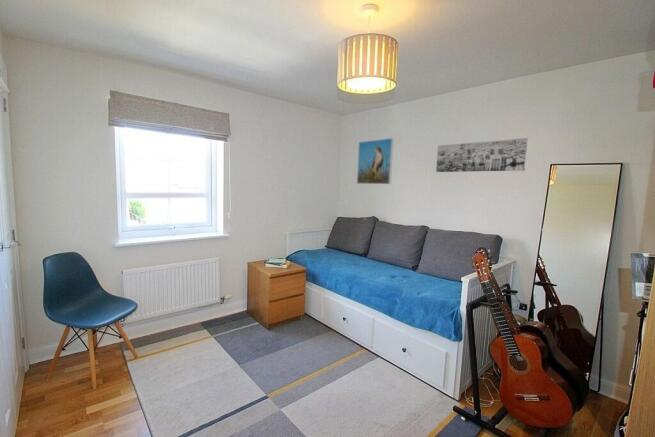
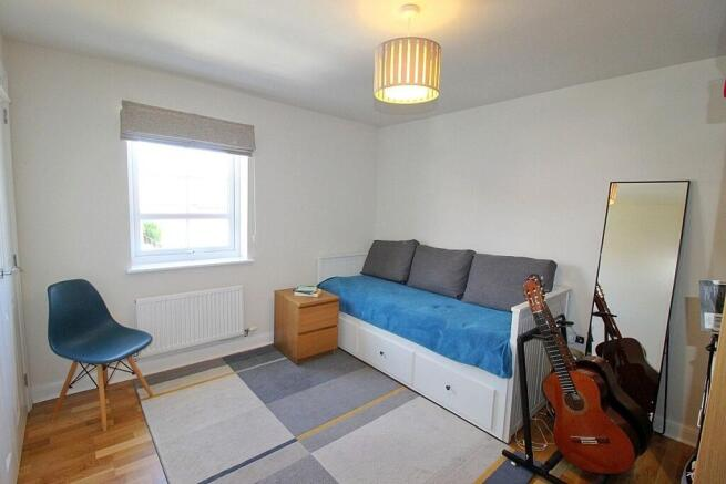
- wall art (477, 156)
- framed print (374, 162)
